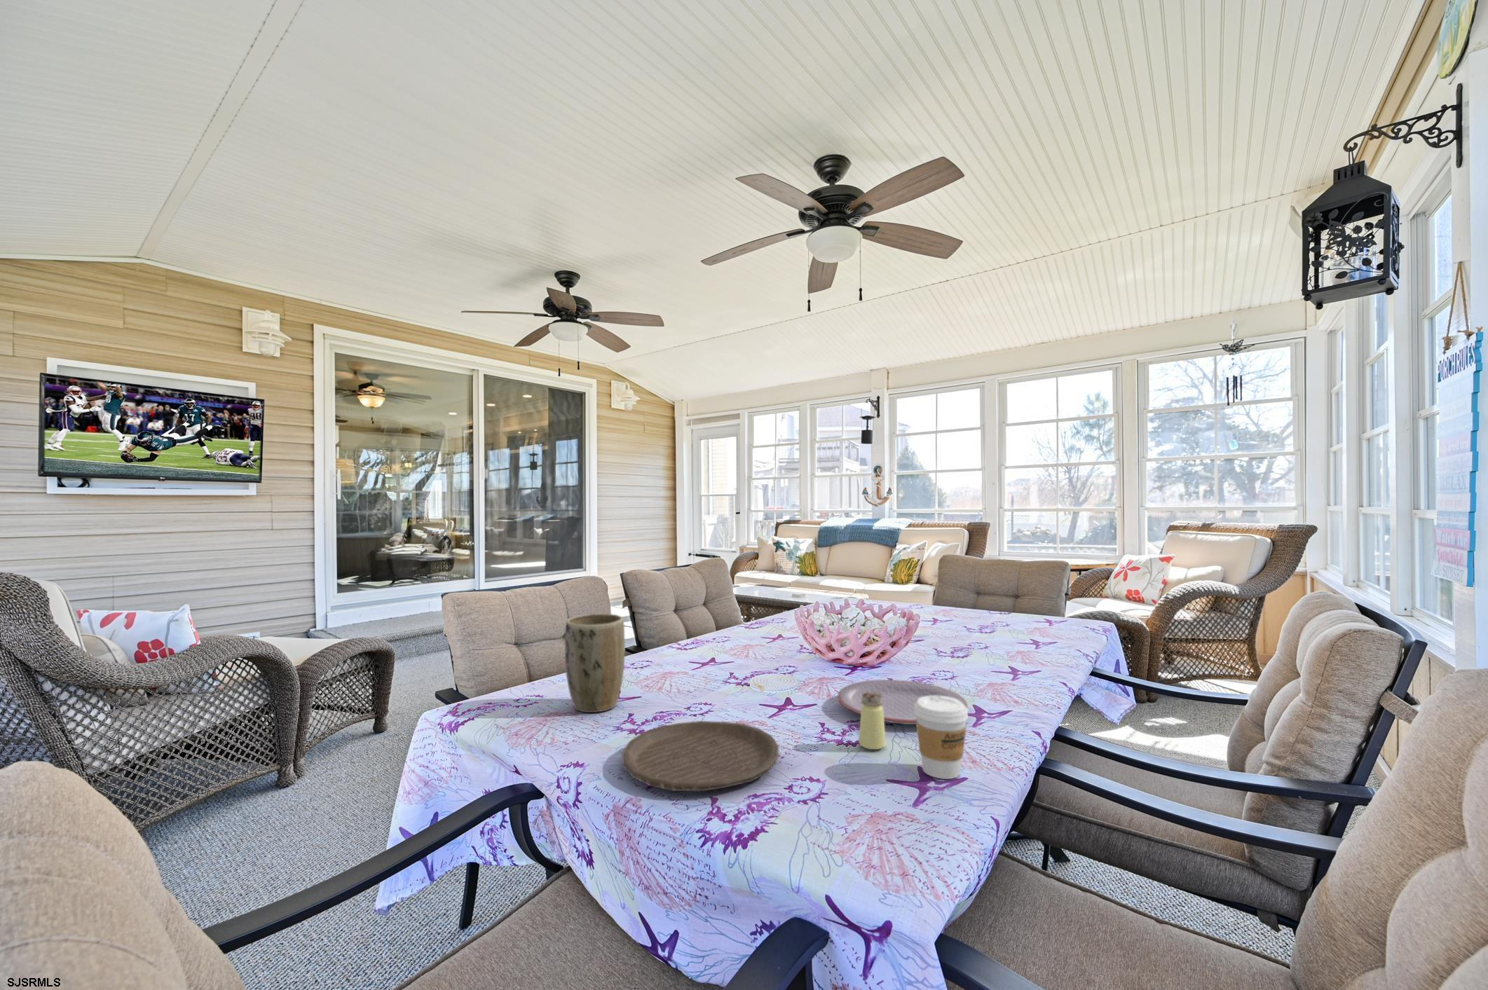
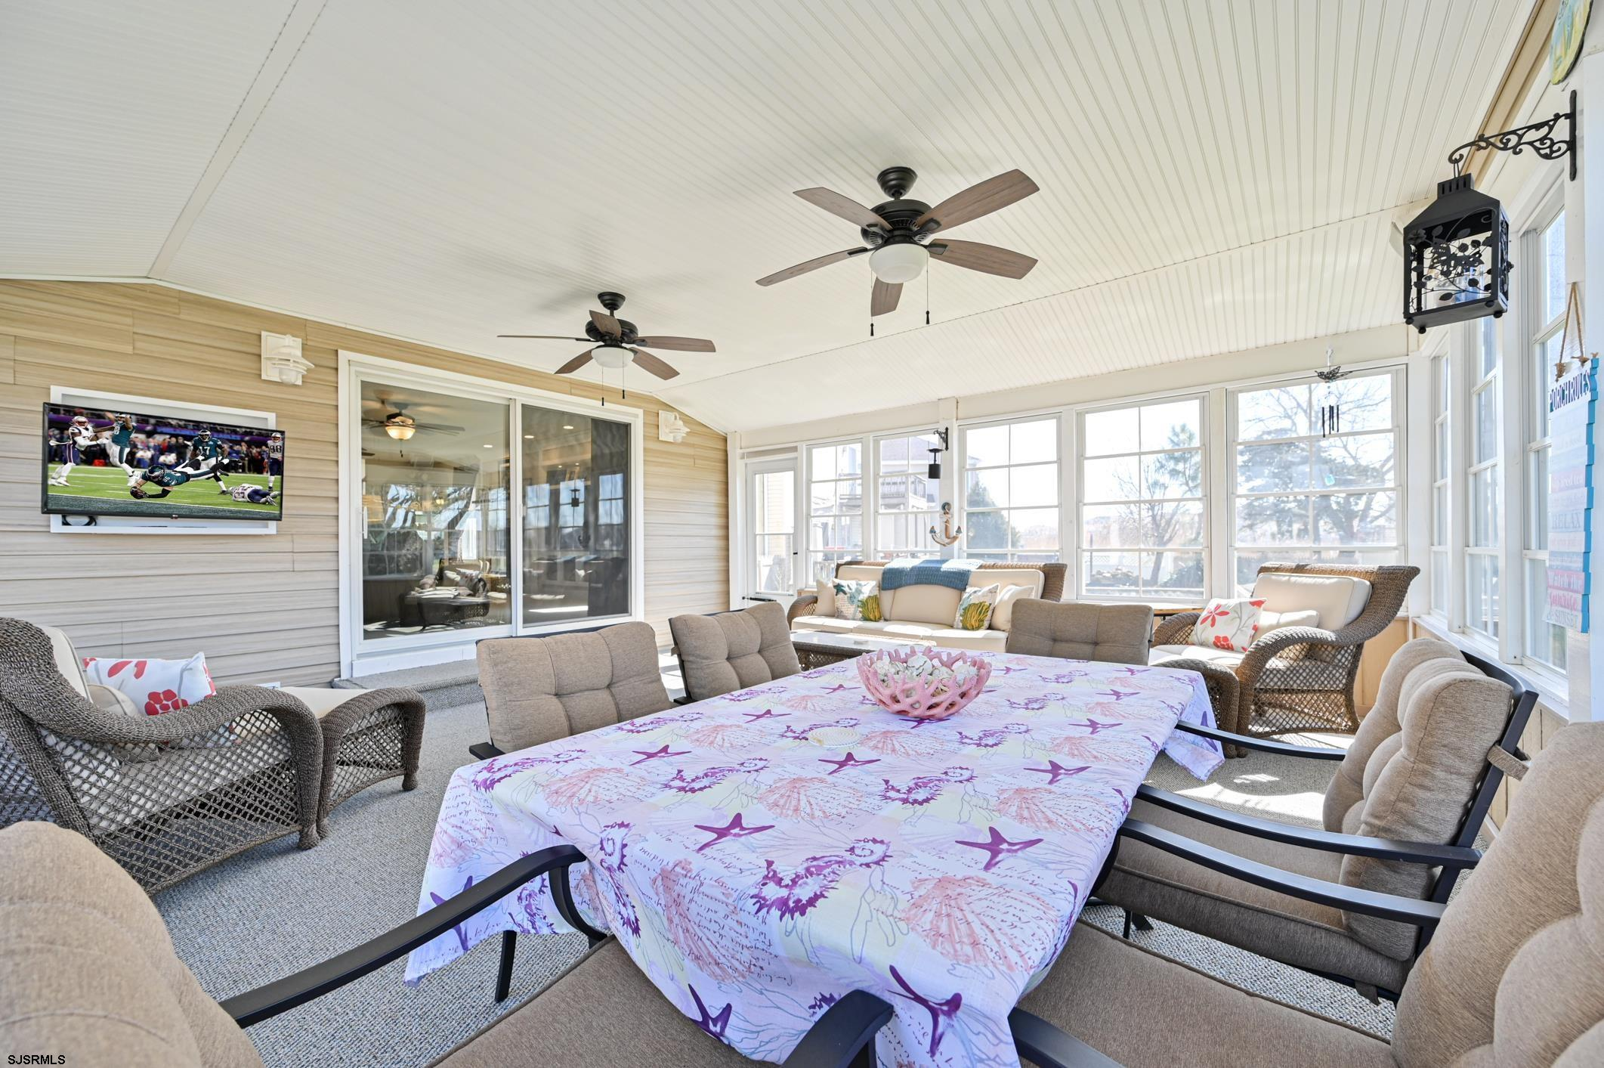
- saltshaker (872, 719)
- coffee cup (941, 736)
- plate (701, 754)
- plant pot (595, 662)
- plate (901, 703)
